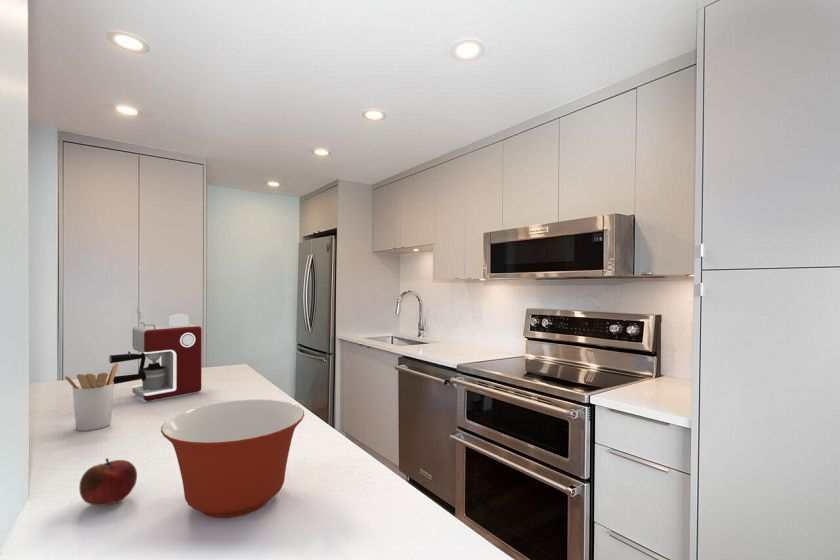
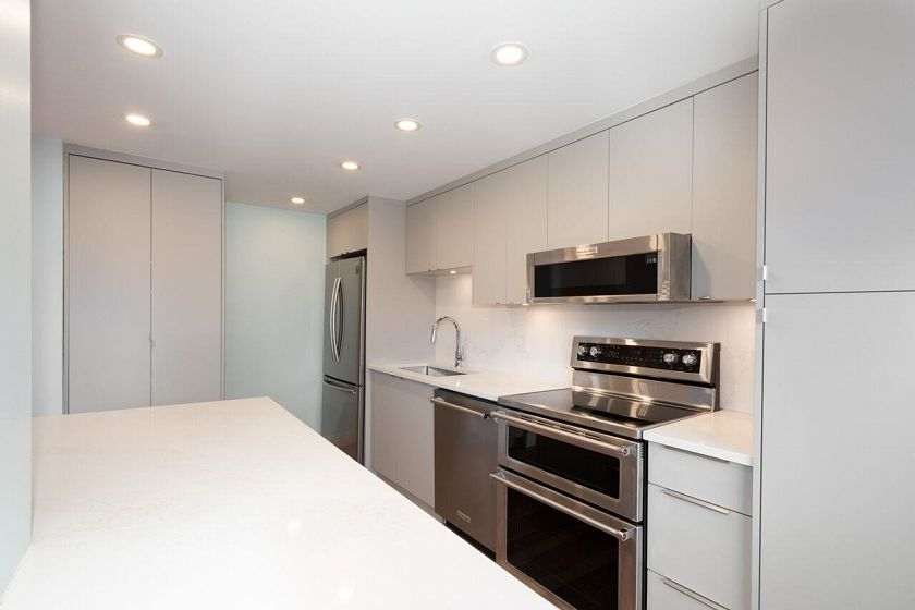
- coffee maker (154, 355)
- fruit (108, 481)
- utensil holder (93, 397)
- mixing bowl (236, 458)
